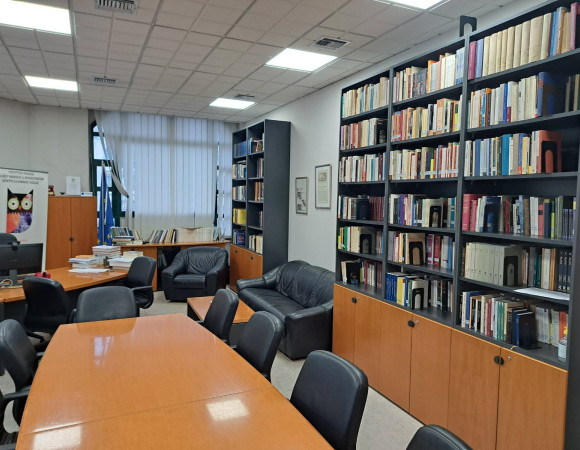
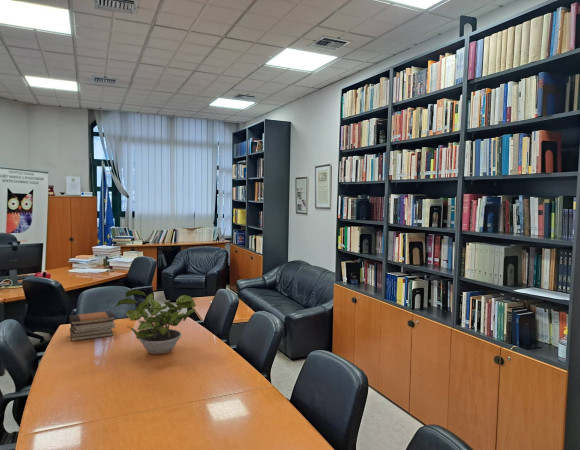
+ book stack (92, 325)
+ potted plant (156, 319)
